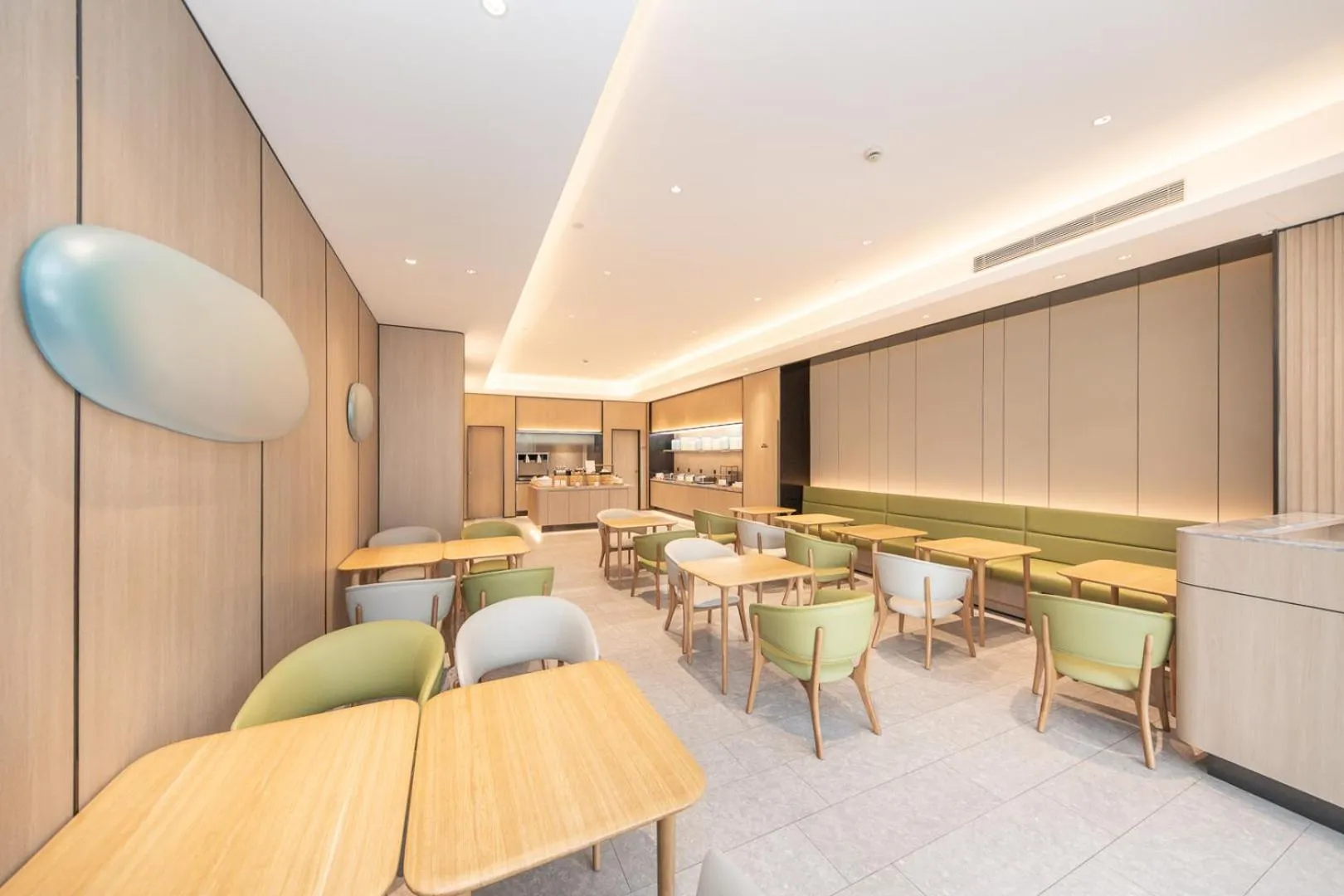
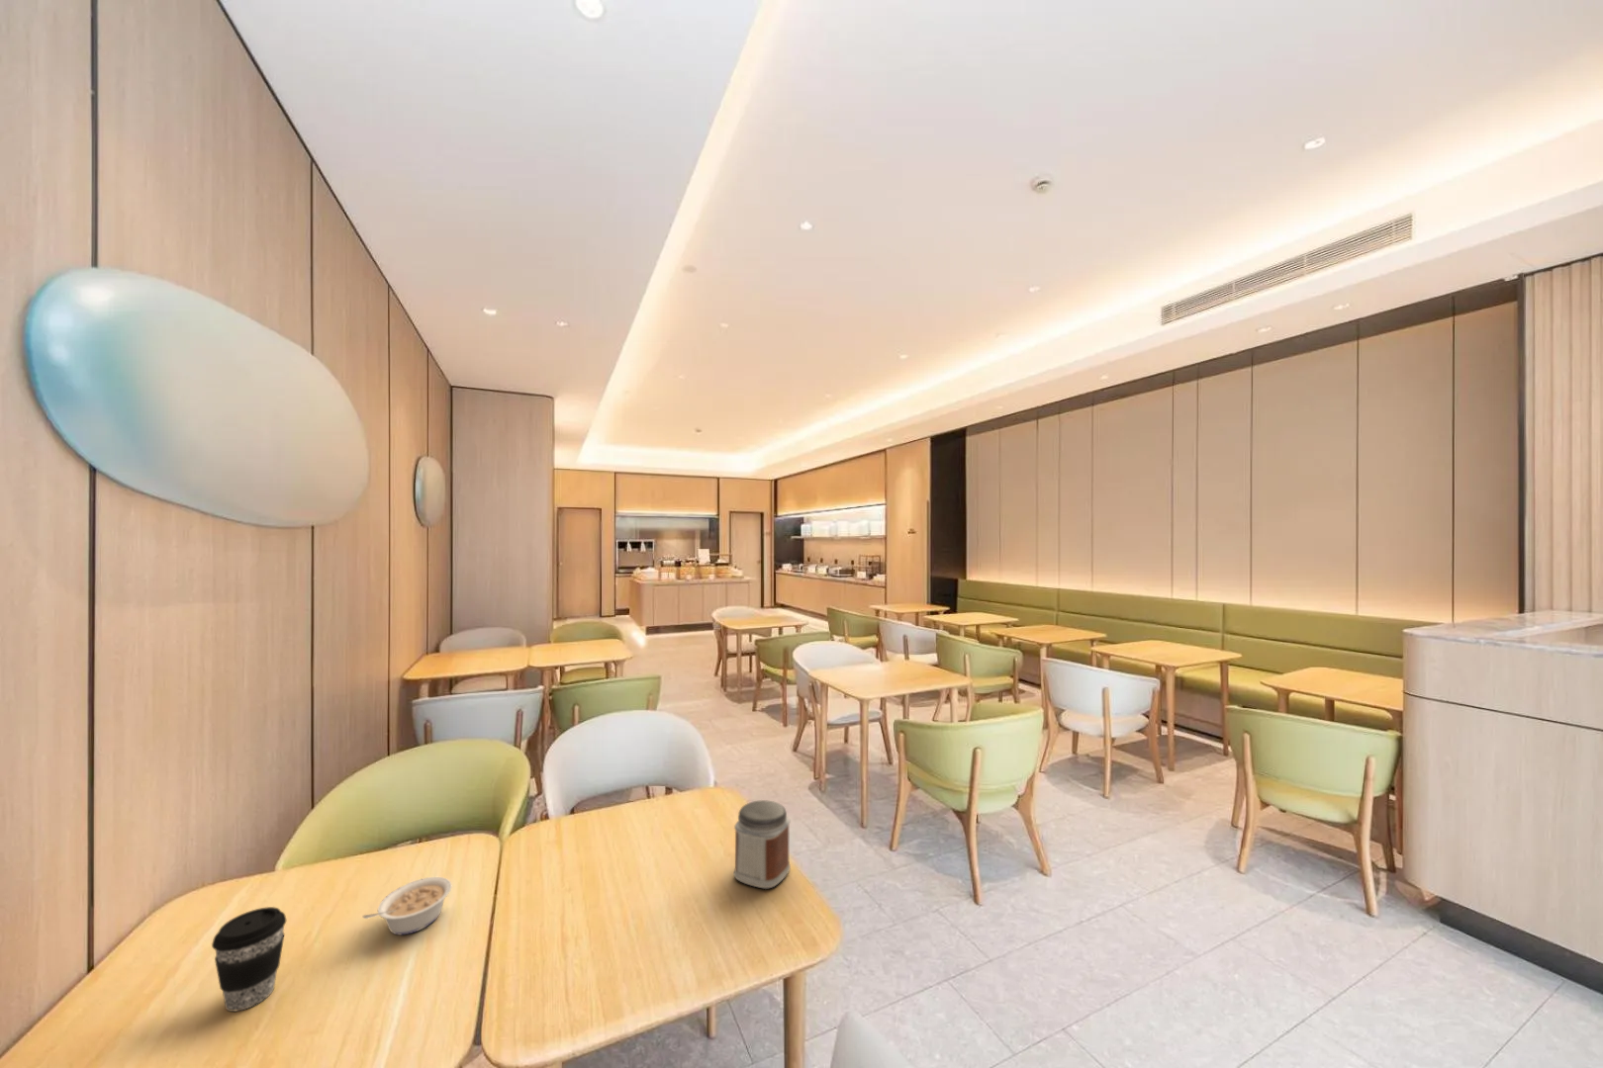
+ coffee cup (249, 960)
+ jar (762, 840)
+ legume (414, 907)
